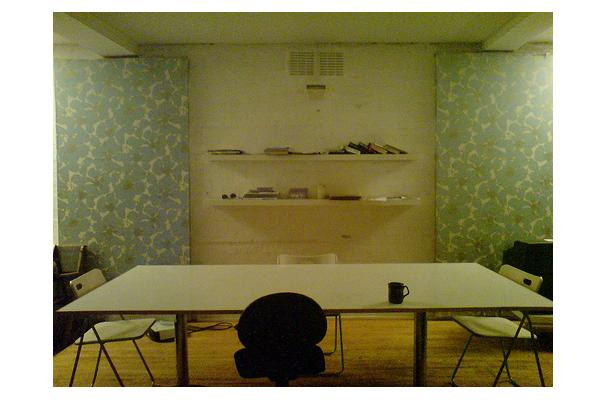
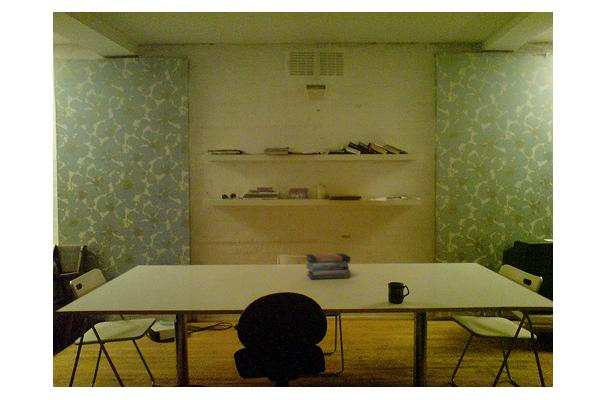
+ book stack (327, 265)
